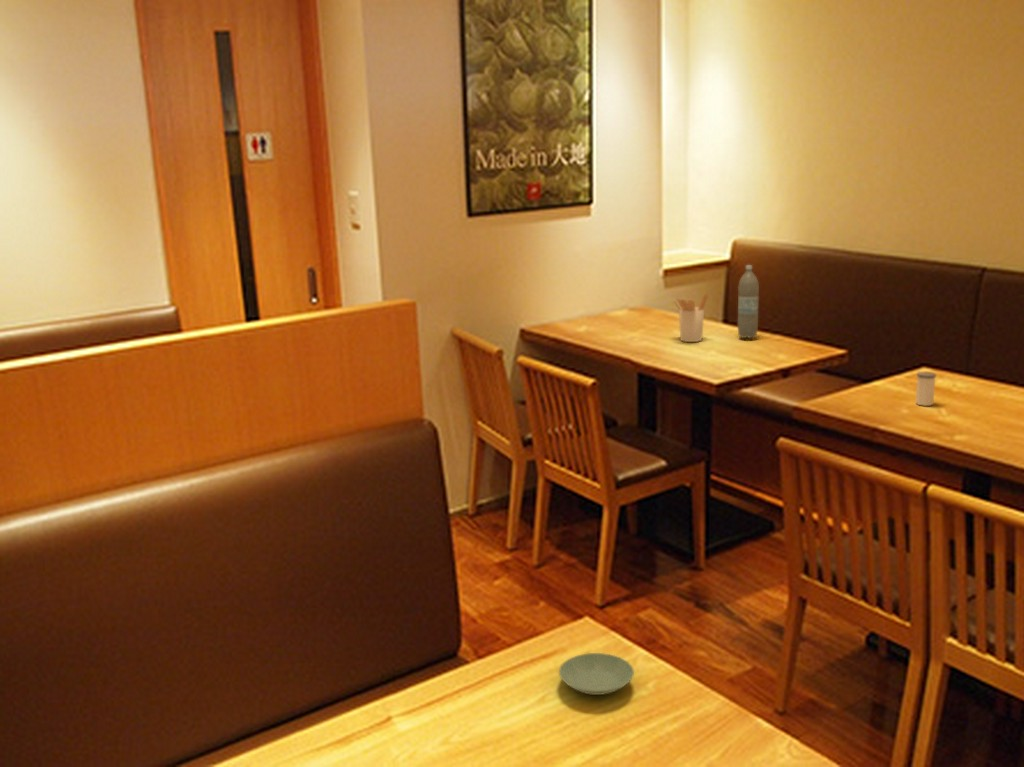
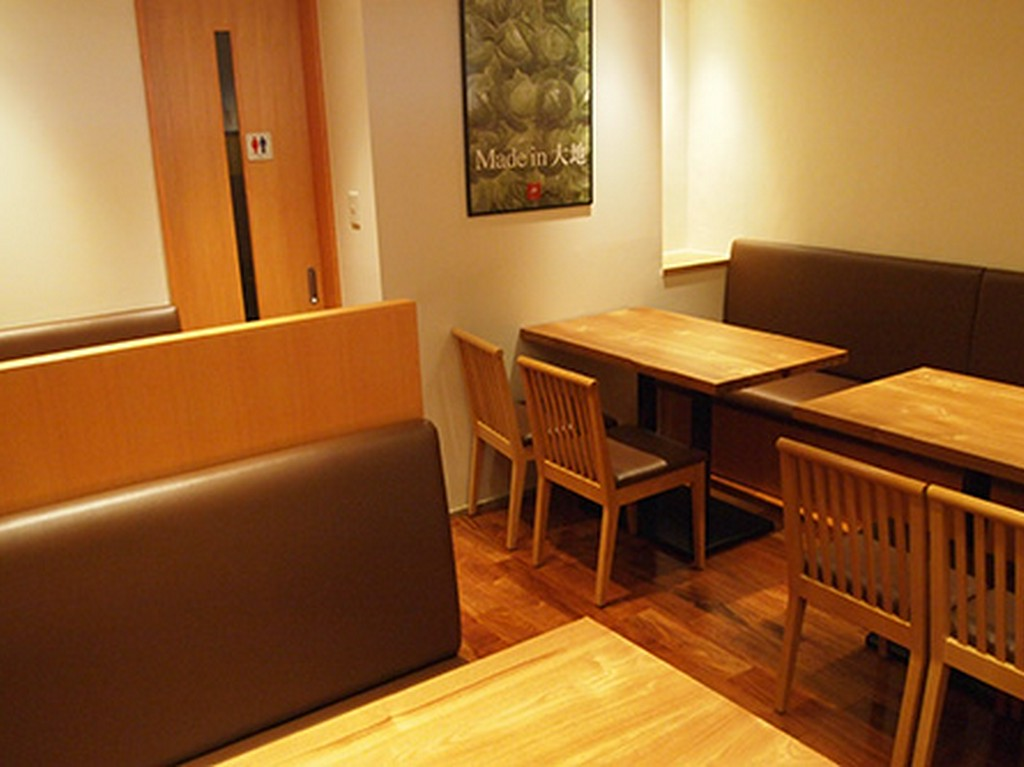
- salt shaker (925, 388)
- utensil holder (689, 317)
- saucer (596, 677)
- water bottle (748, 302)
